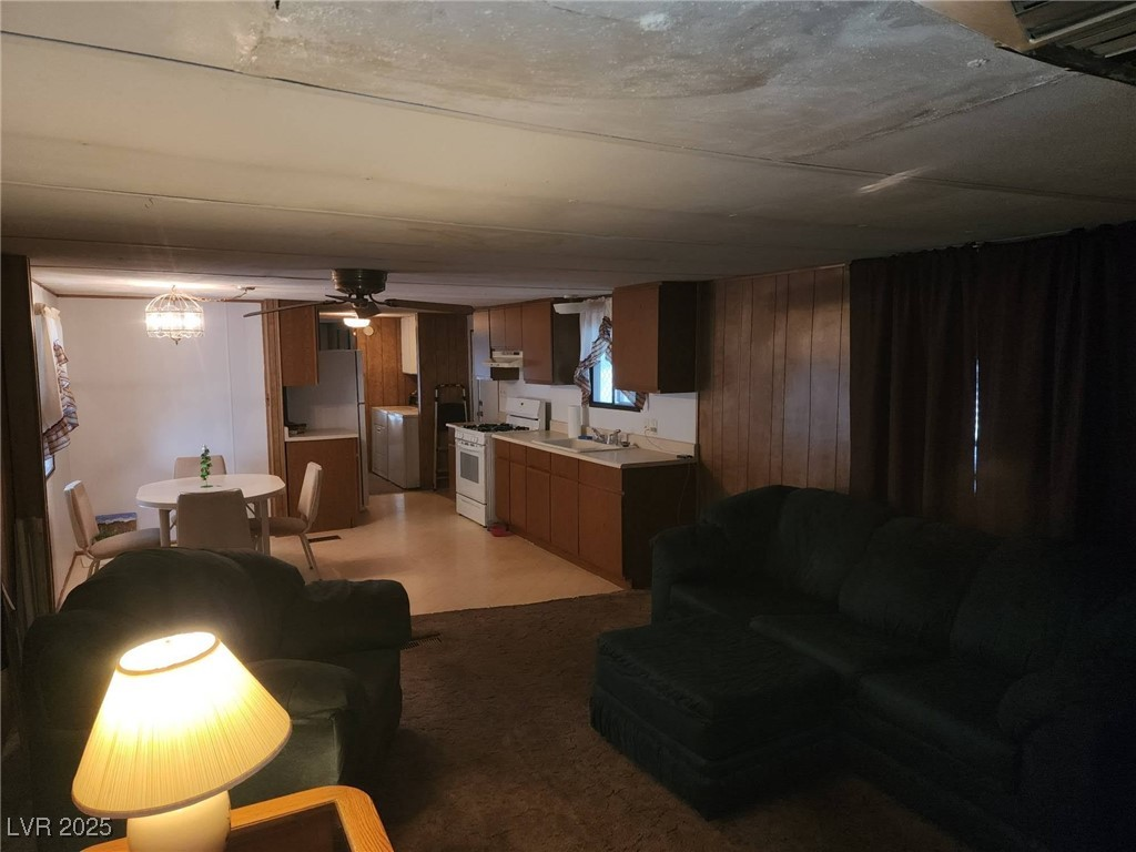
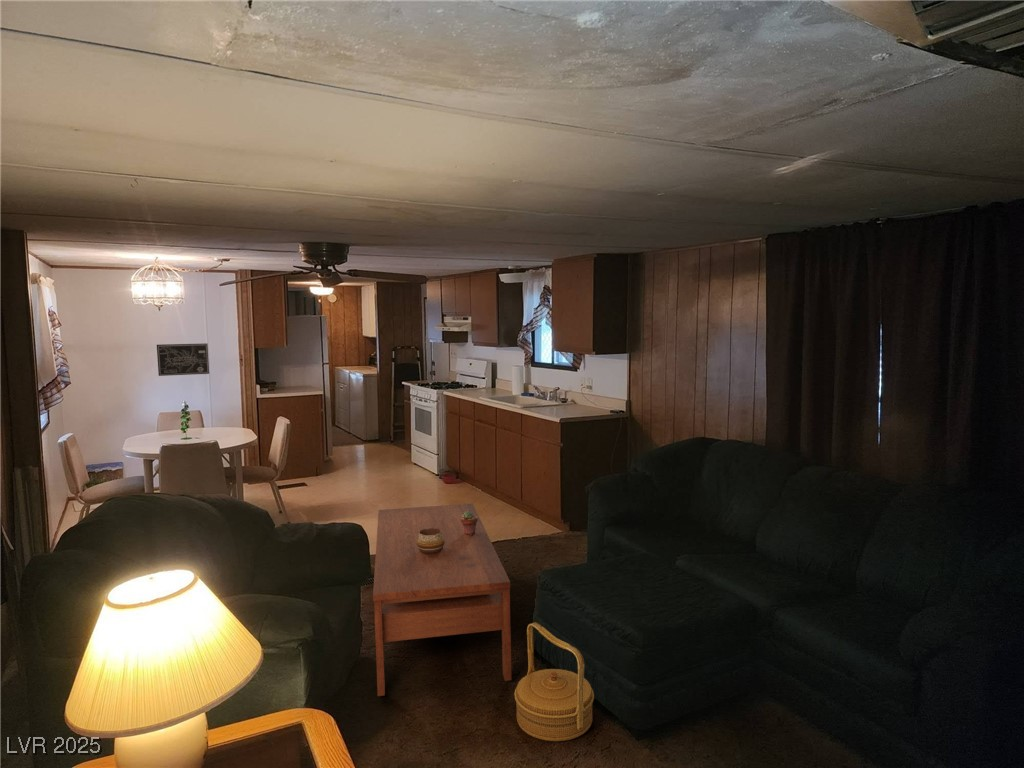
+ coffee table (434, 581)
+ decorative bowl (430, 540)
+ wall art (183, 359)
+ potted succulent (469, 521)
+ basket (553, 677)
